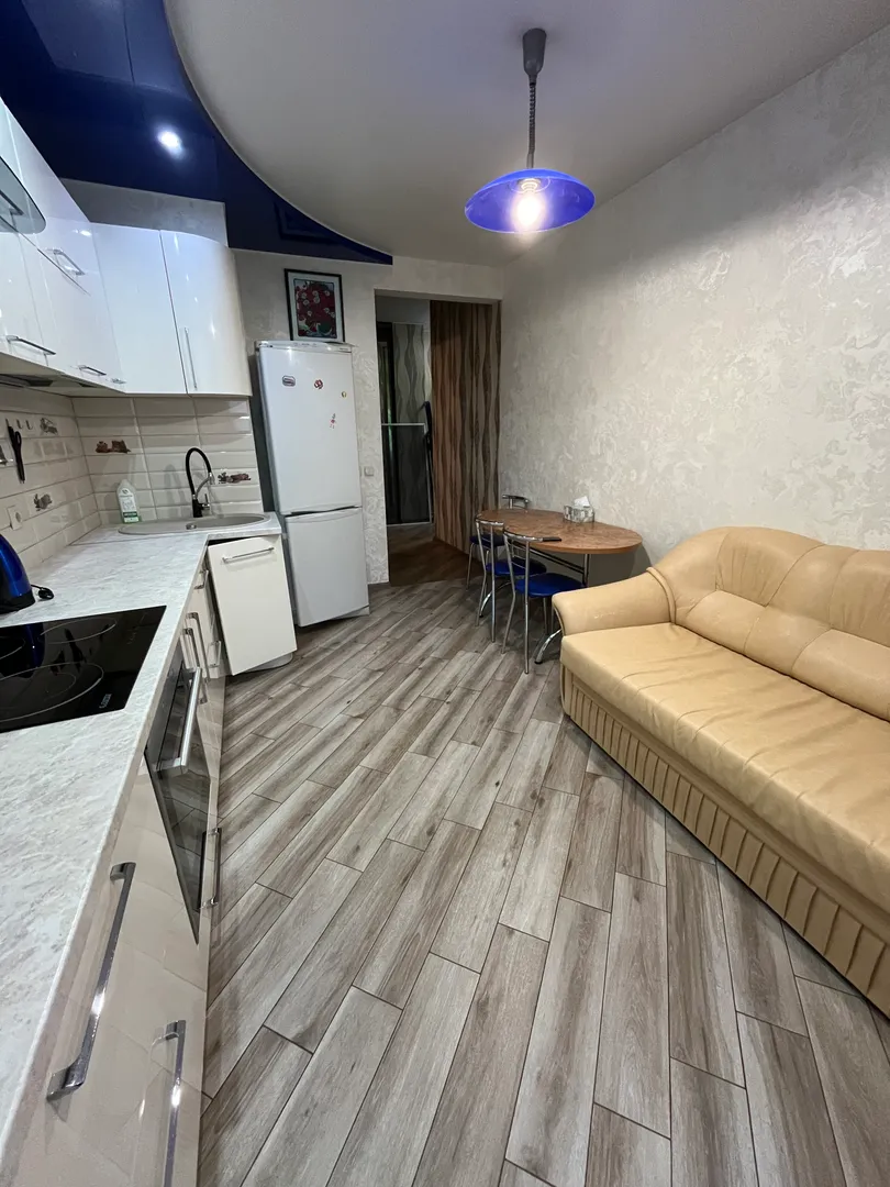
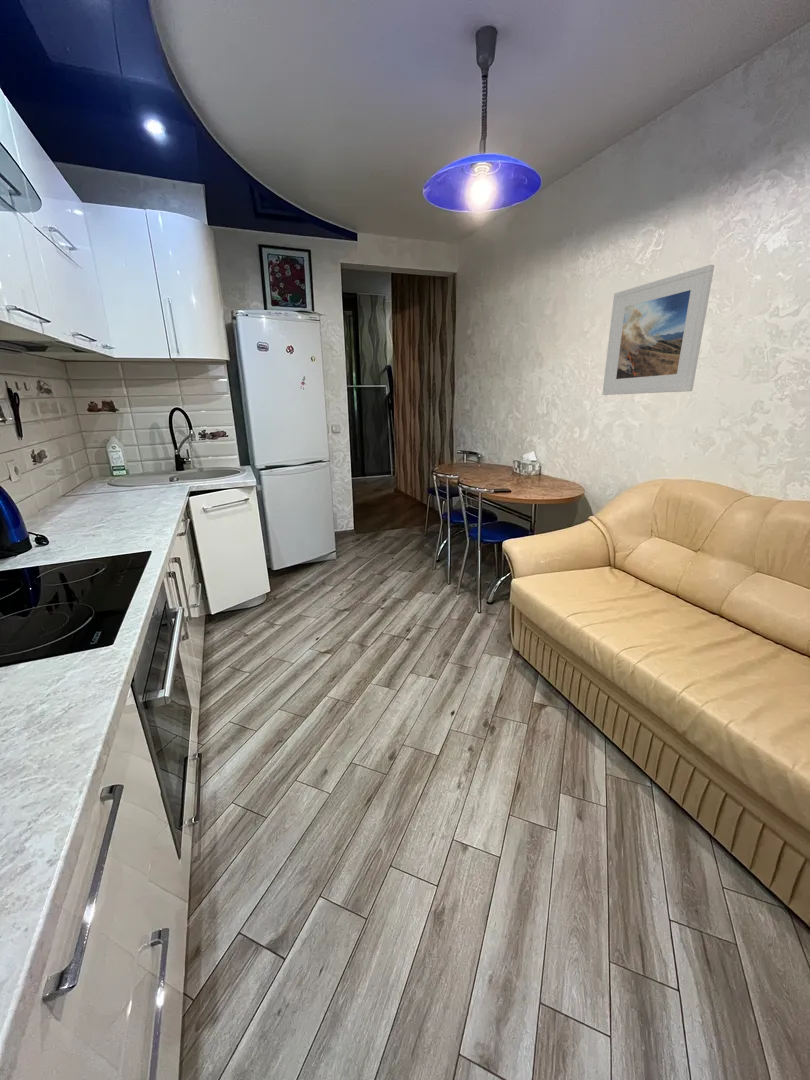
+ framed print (650, 338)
